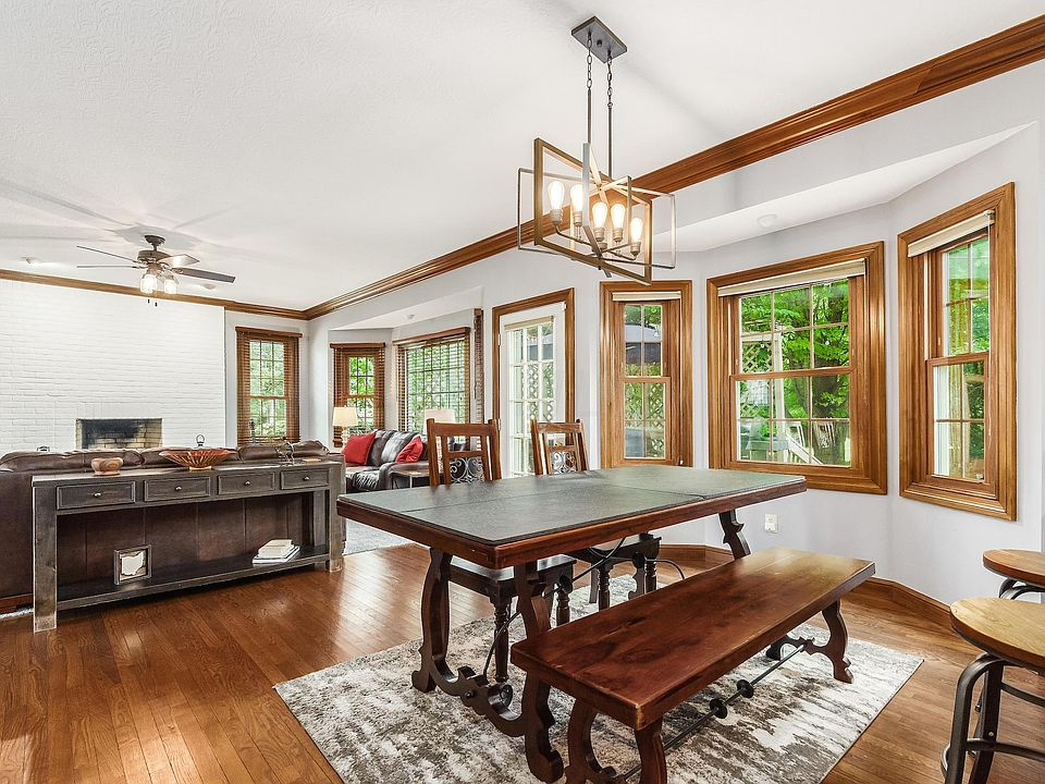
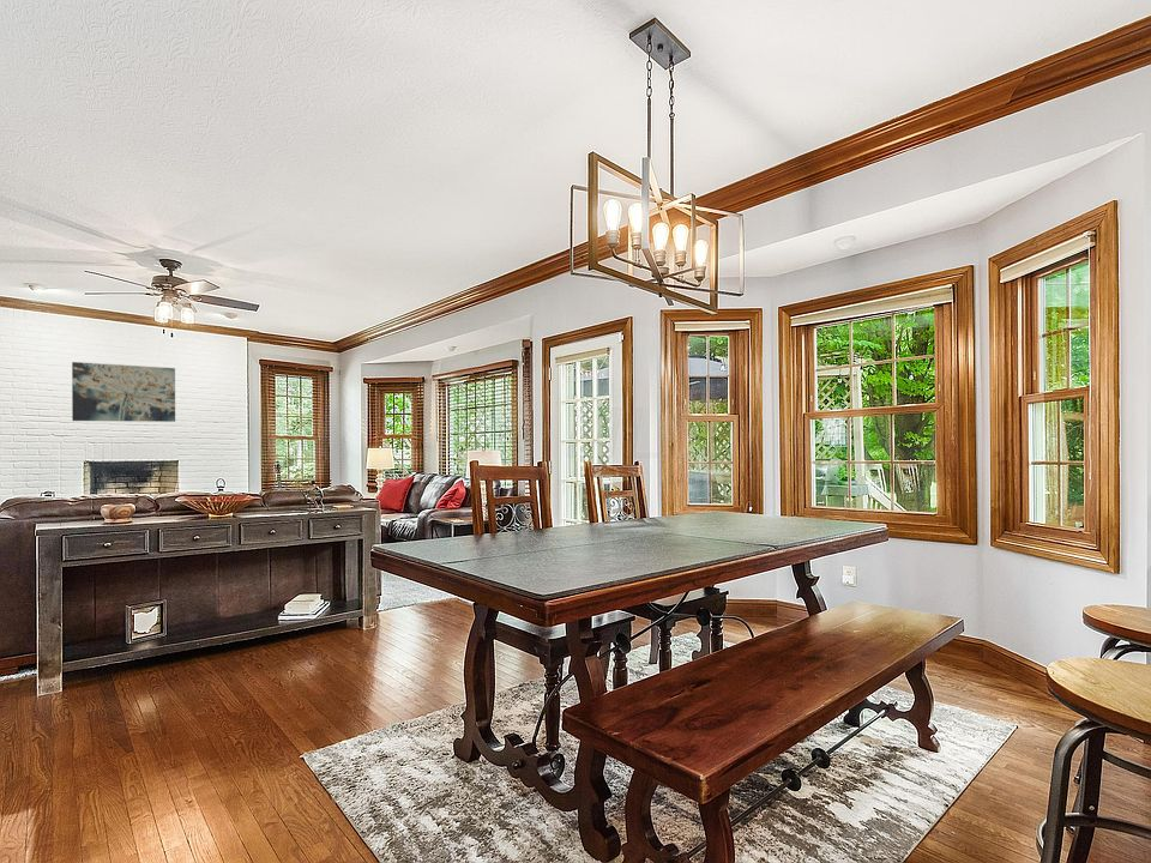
+ wall art (126, 393)
